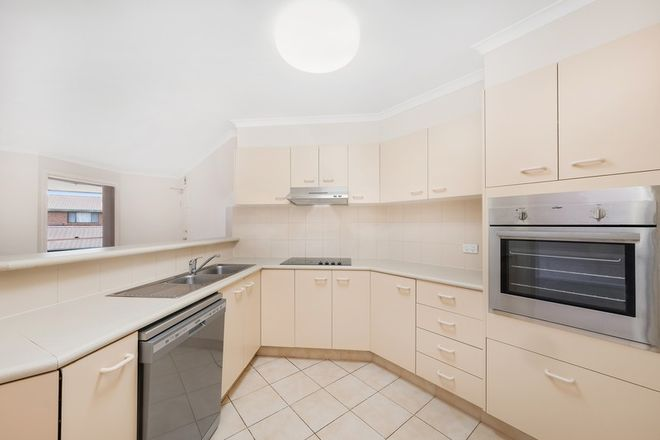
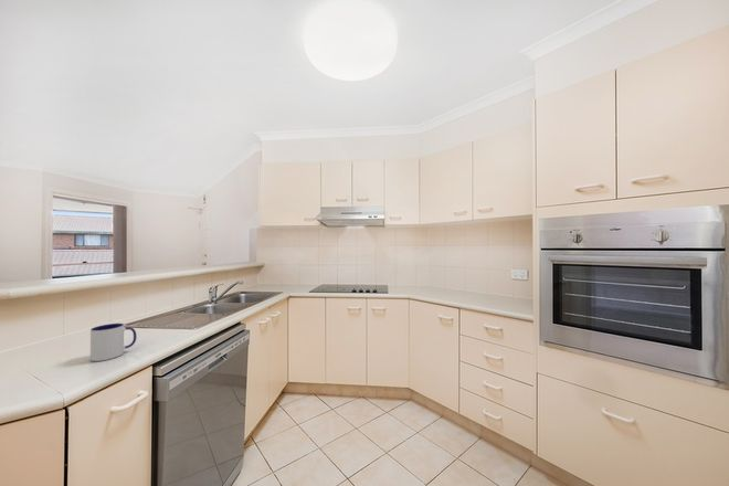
+ mug (114, 339)
